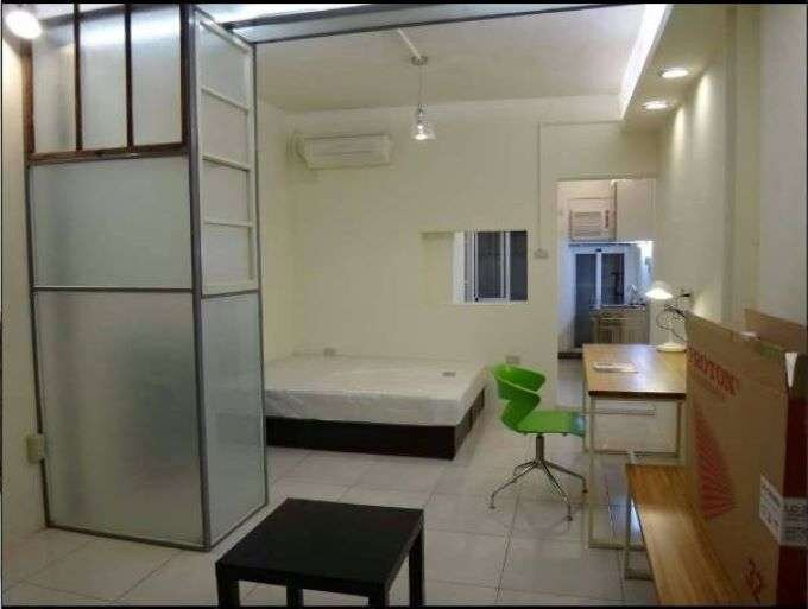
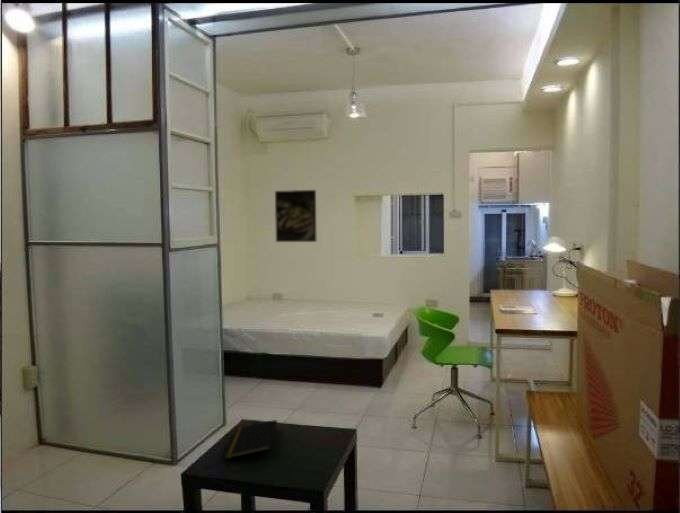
+ notepad (252, 438)
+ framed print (295, 216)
